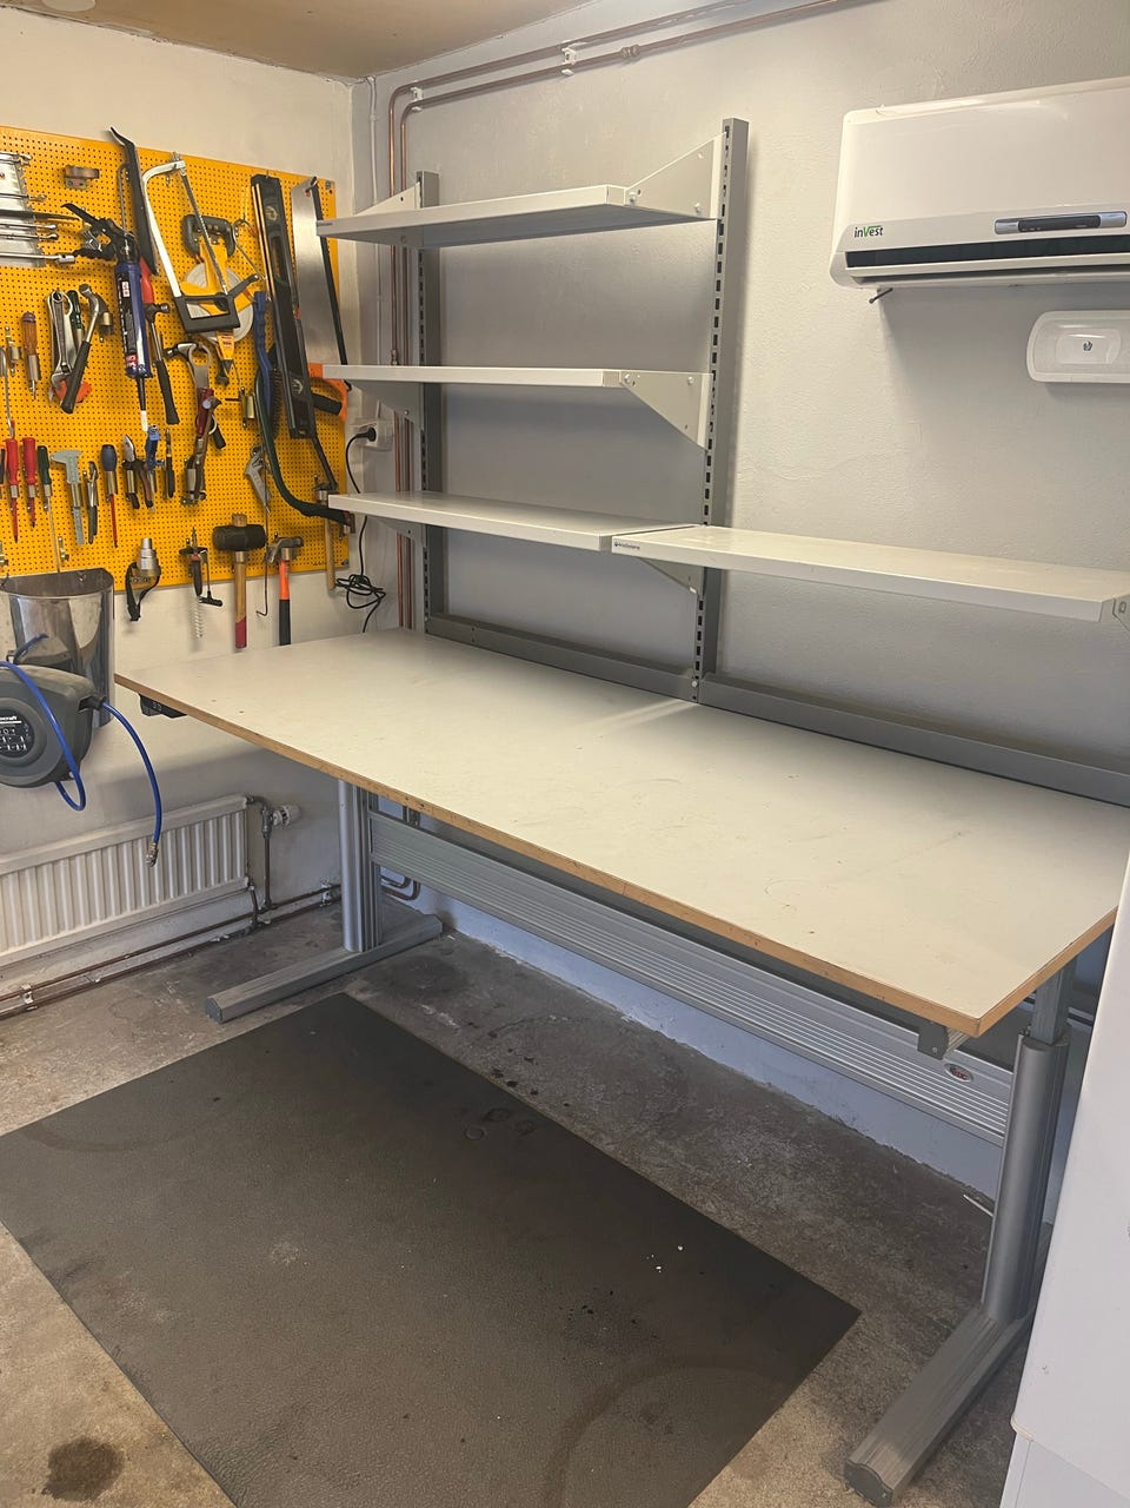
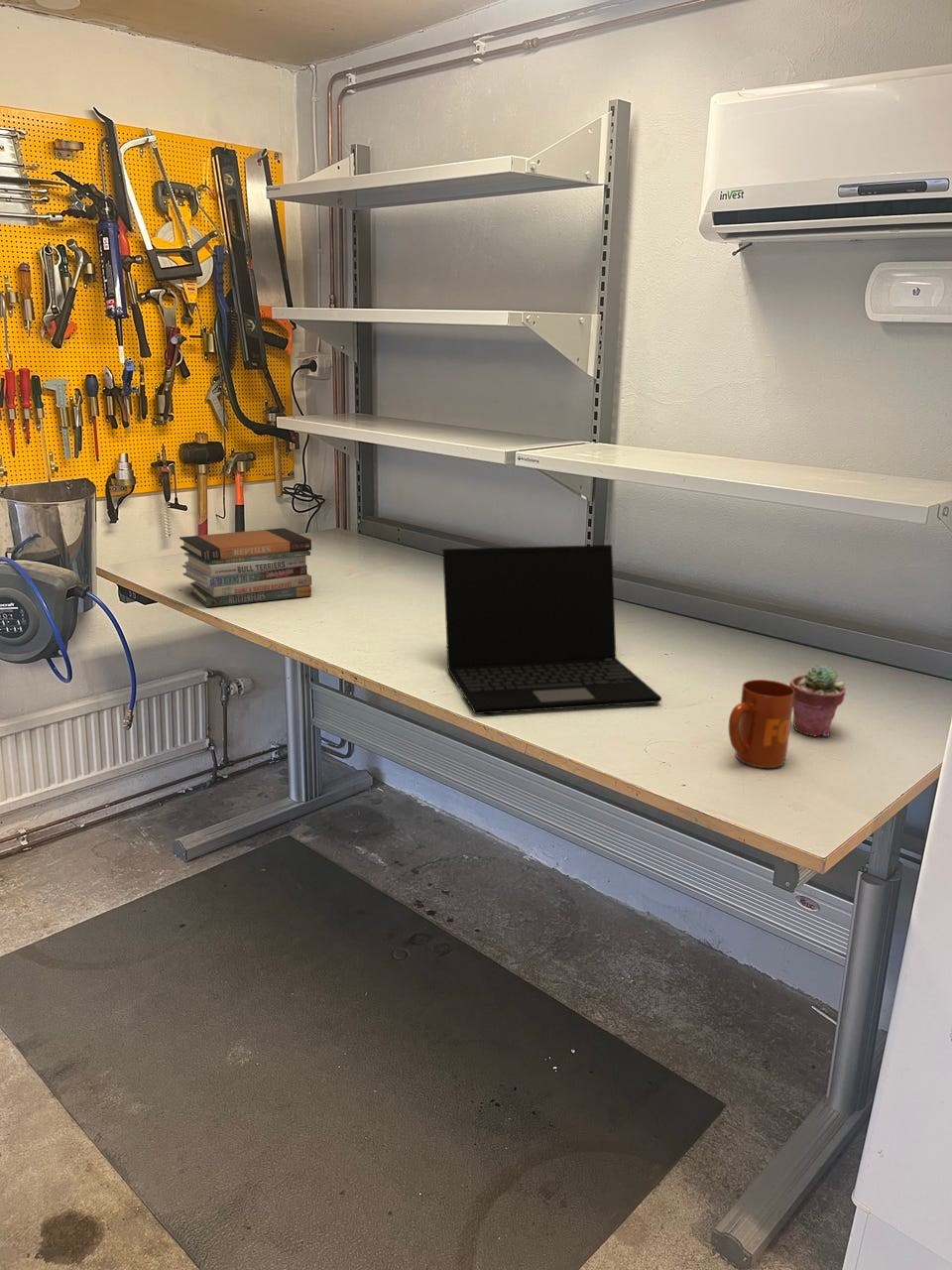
+ potted succulent (816, 698)
+ laptop (547, 623)
+ book stack (247, 567)
+ mug (755, 725)
